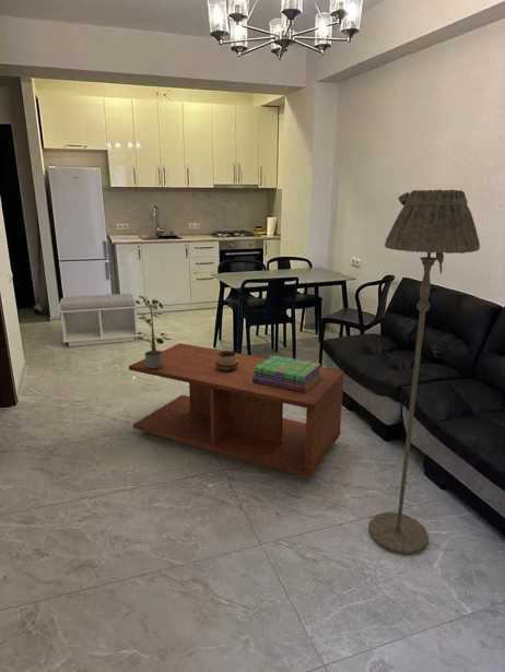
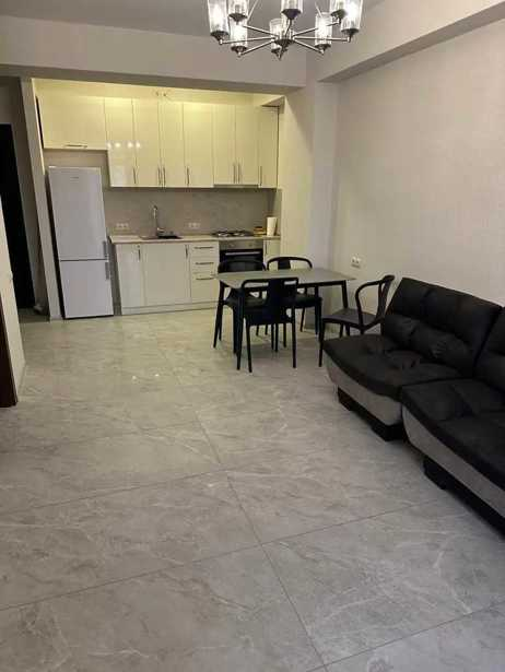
- coffee table (235, 404)
- potted plant (152, 330)
- floor lamp (415, 380)
- stack of books (287, 372)
- decorative bowl (226, 361)
- bench (99, 318)
